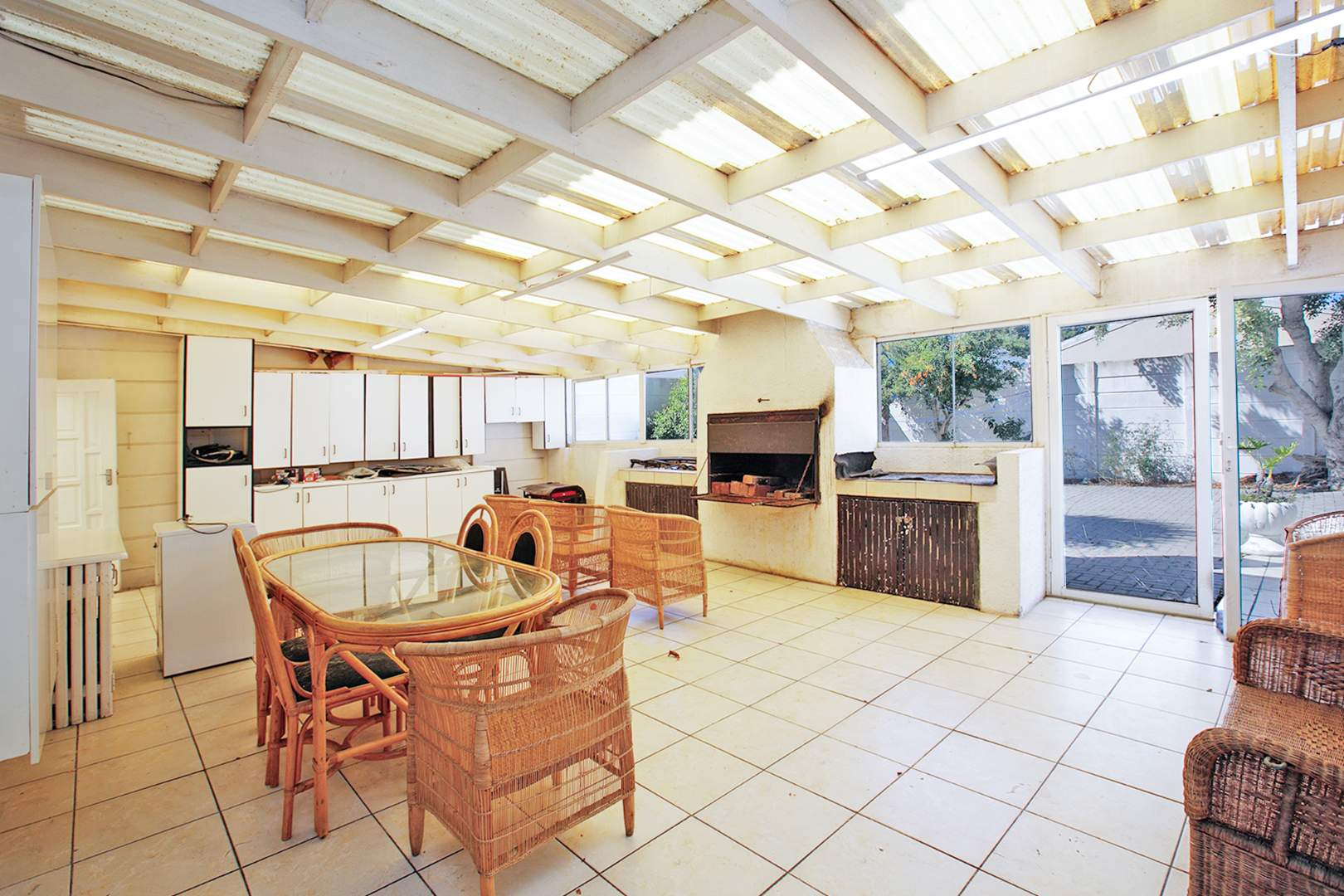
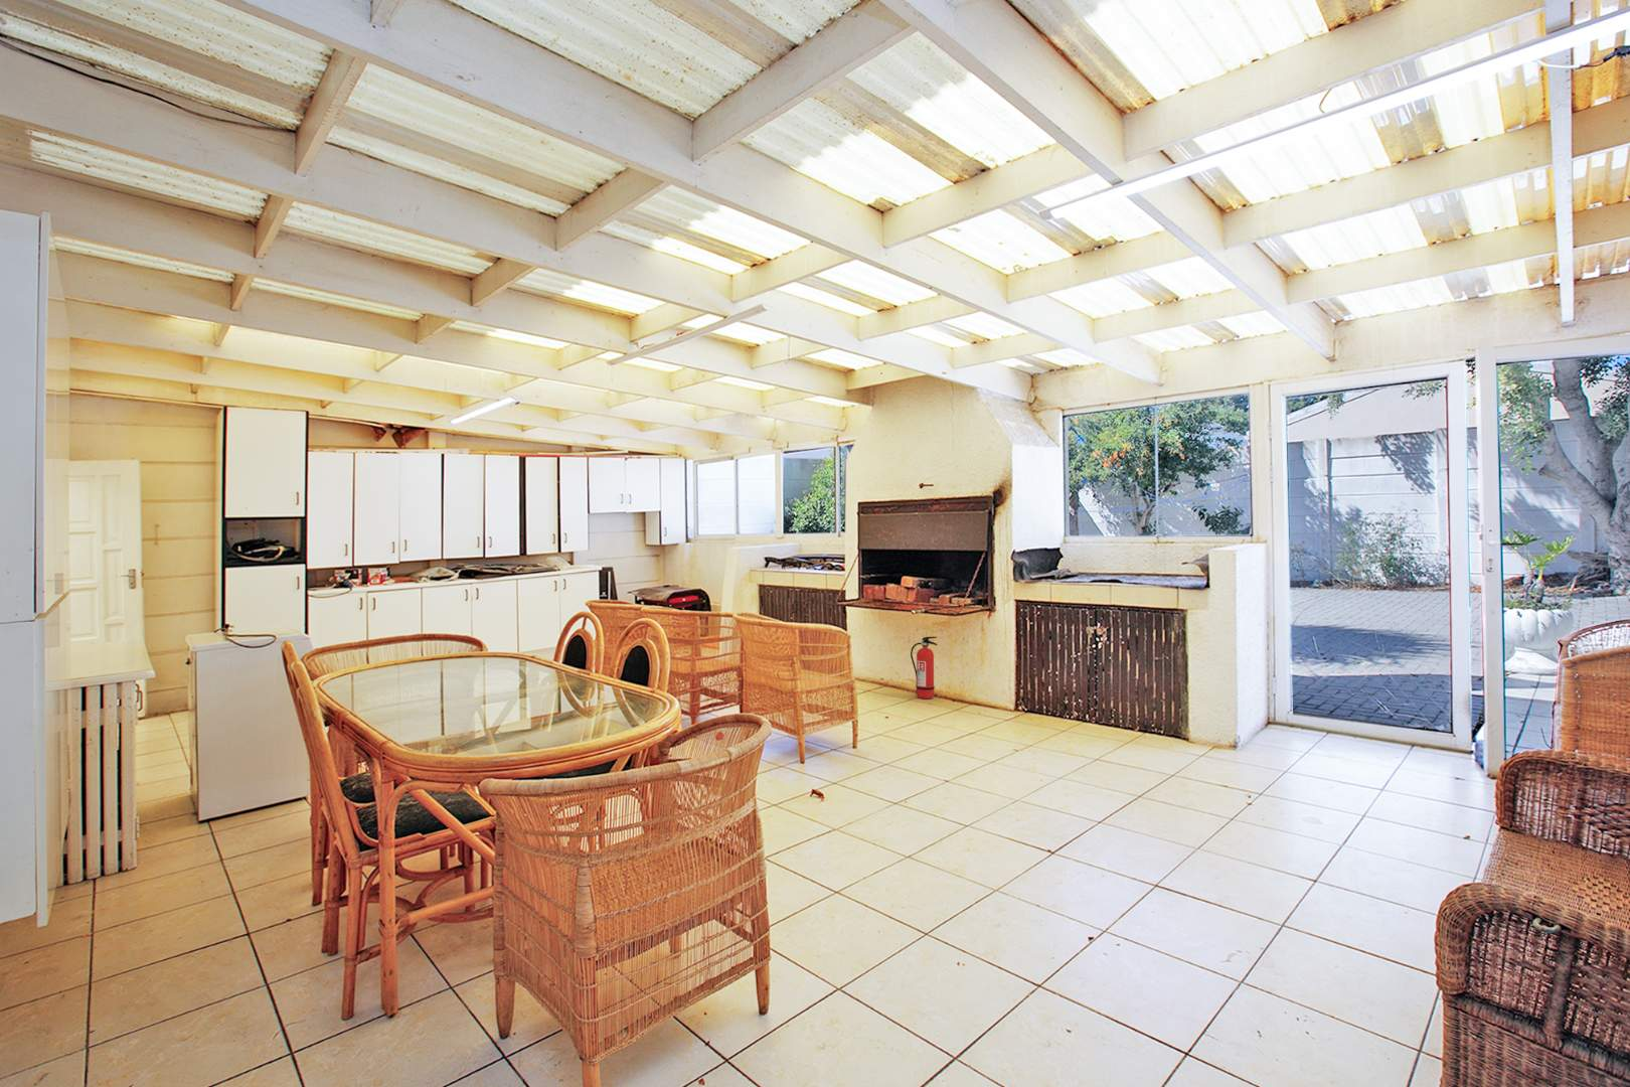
+ fire extinguisher (923, 666)
